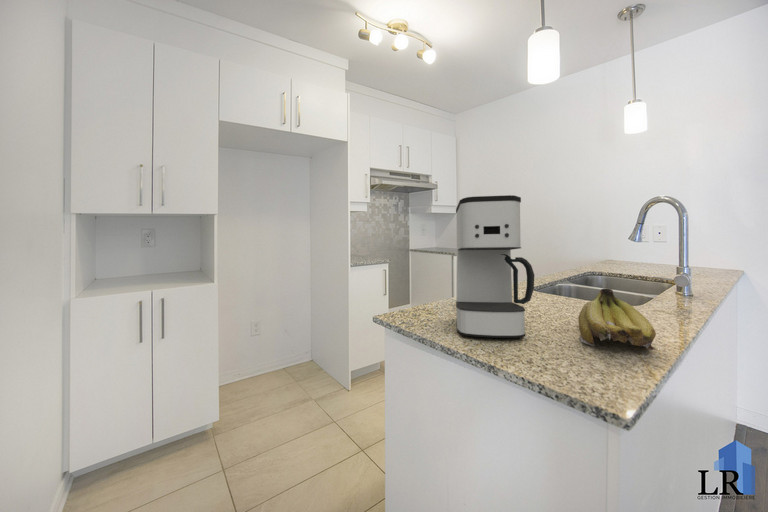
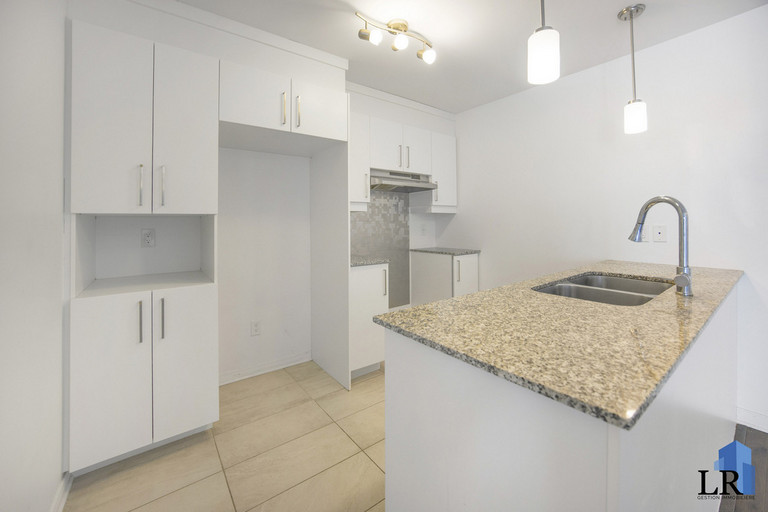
- fruit (615, 318)
- coffee maker (492, 264)
